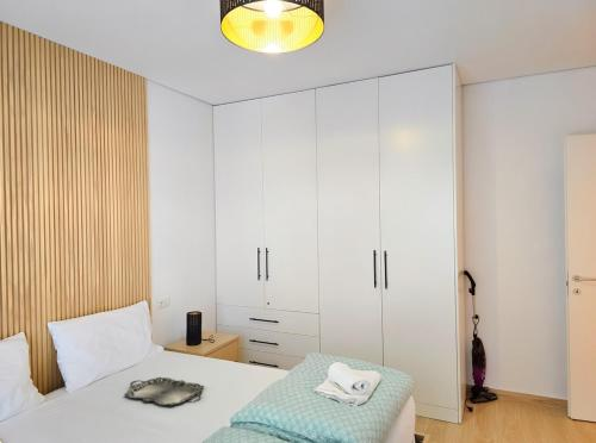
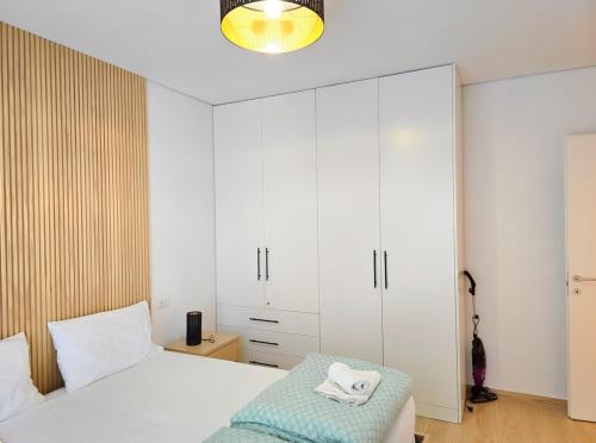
- serving tray (164, 389)
